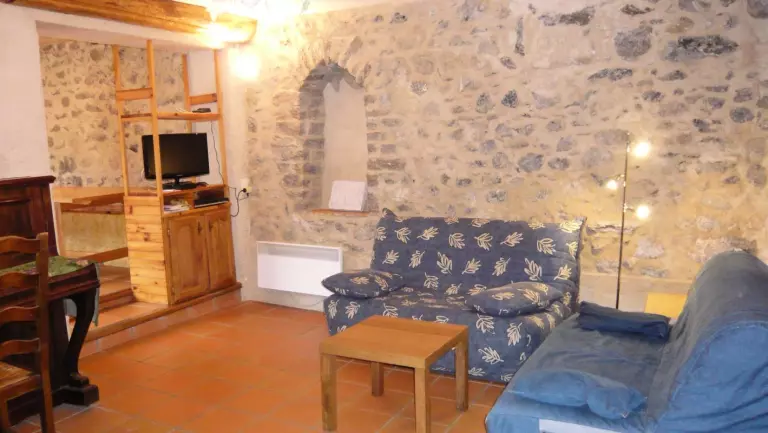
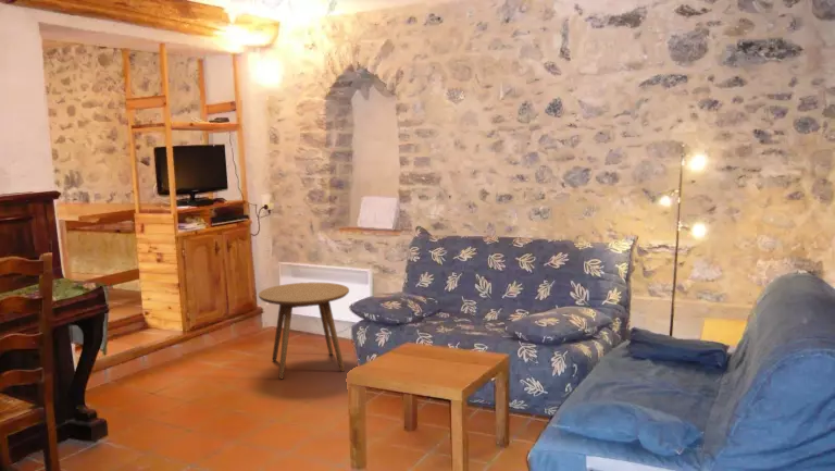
+ side table (289, 327)
